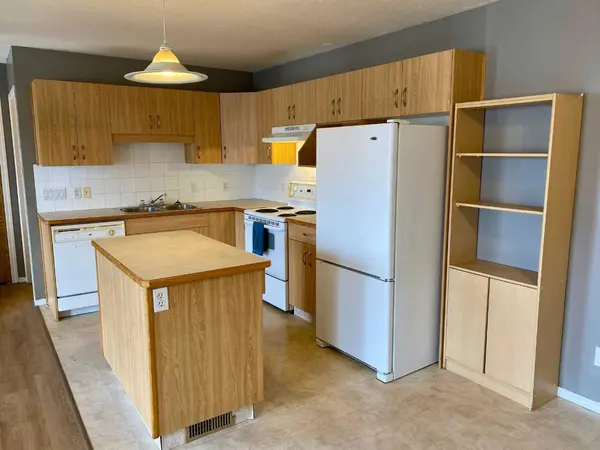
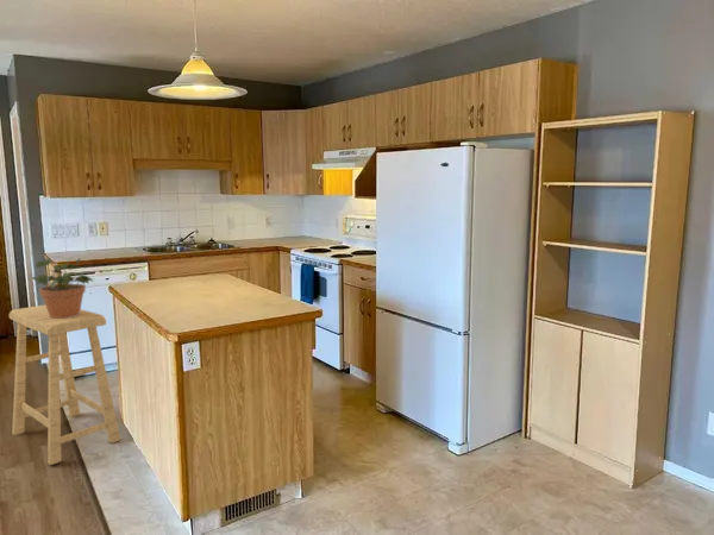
+ potted plant (64, 288)
+ stool (61, 376)
